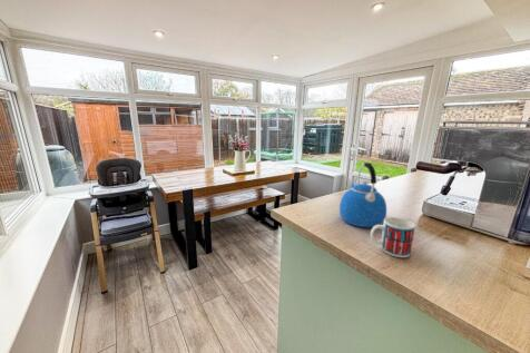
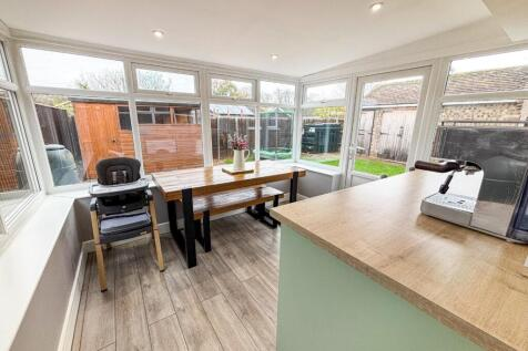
- mug (392, 236)
- kettle (362, 190)
